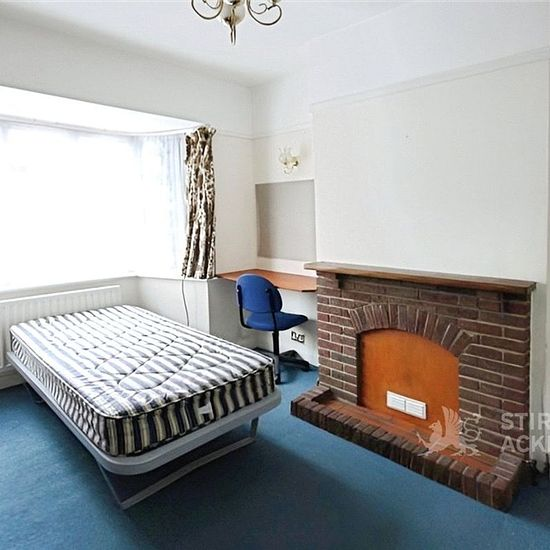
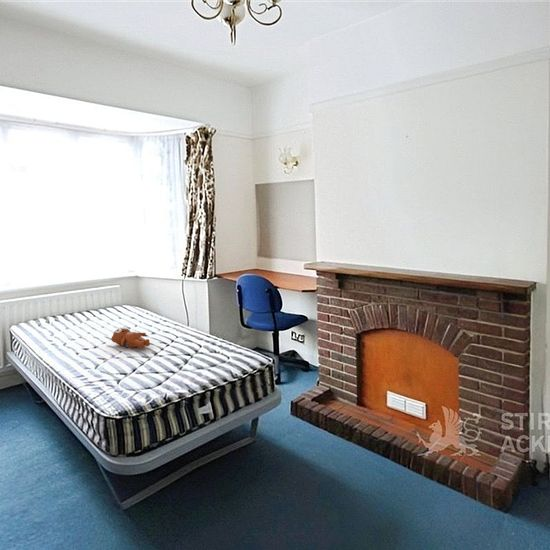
+ teddy bear (131, 337)
